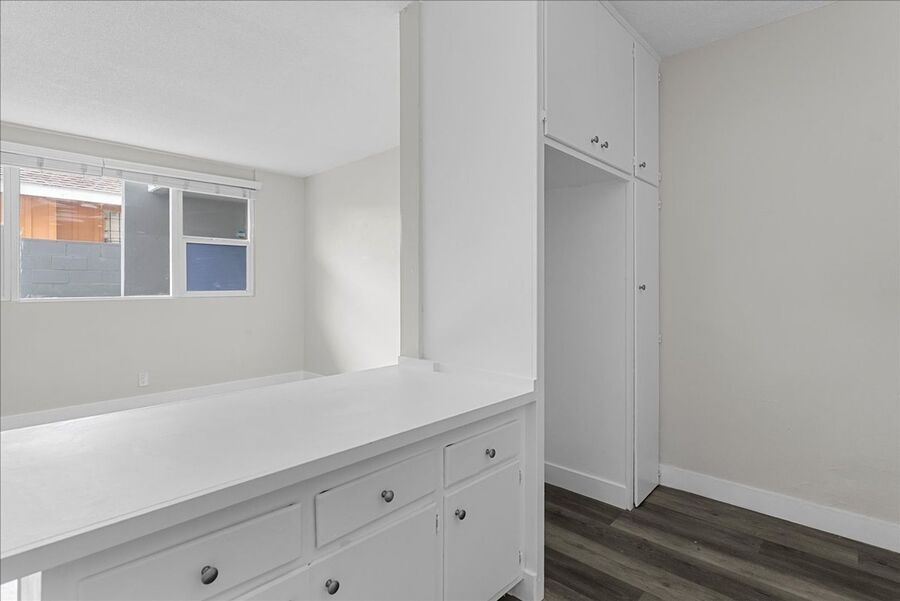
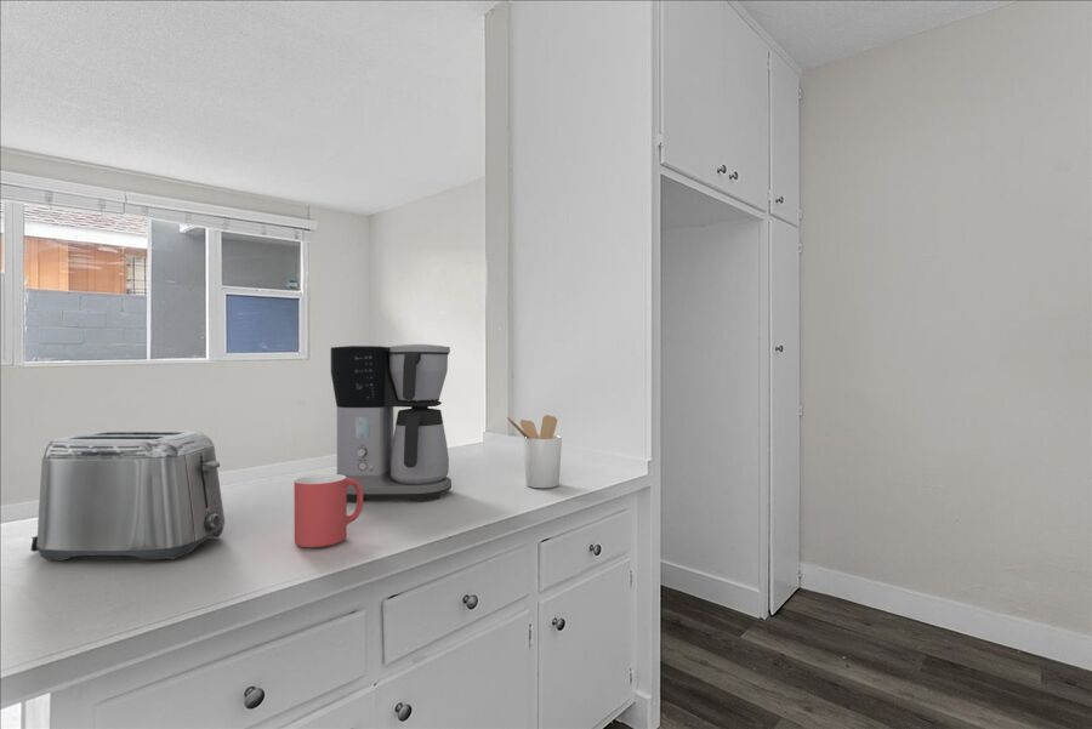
+ mug (330, 507)
+ toaster (129, 490)
+ utensil holder (533, 449)
+ coffee maker (389, 420)
